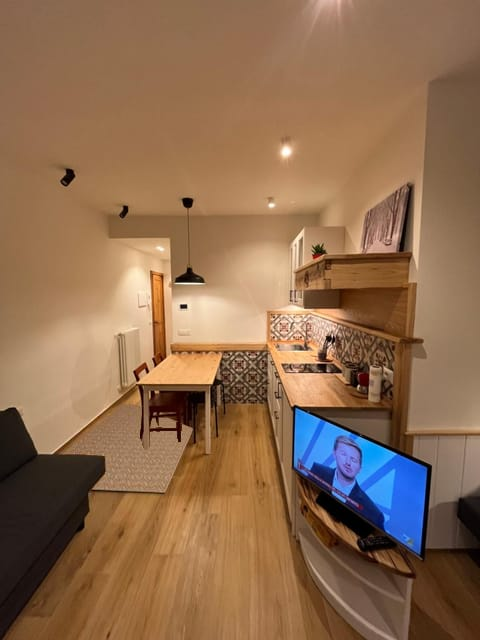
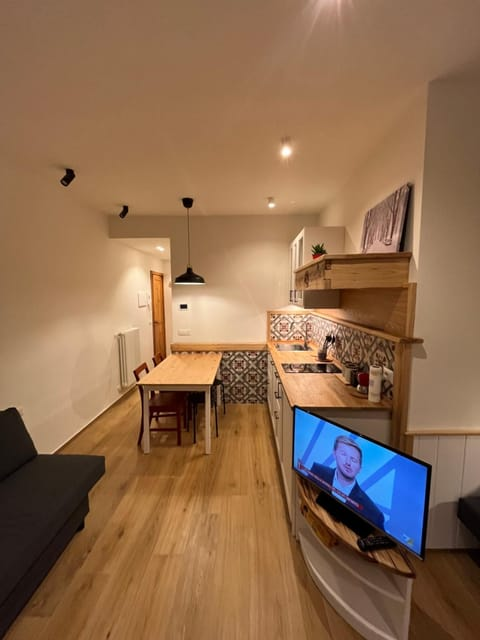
- rug (137, 435)
